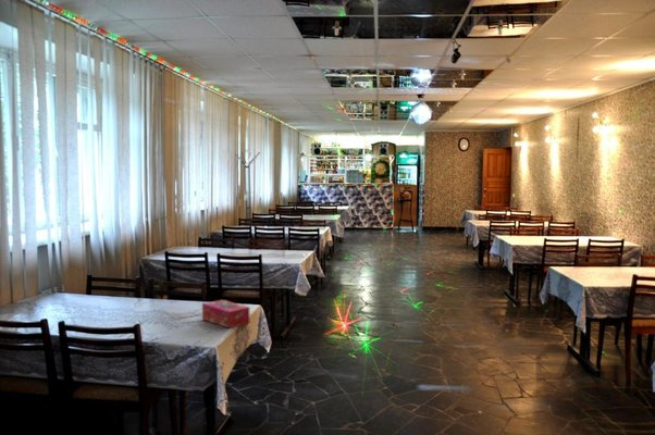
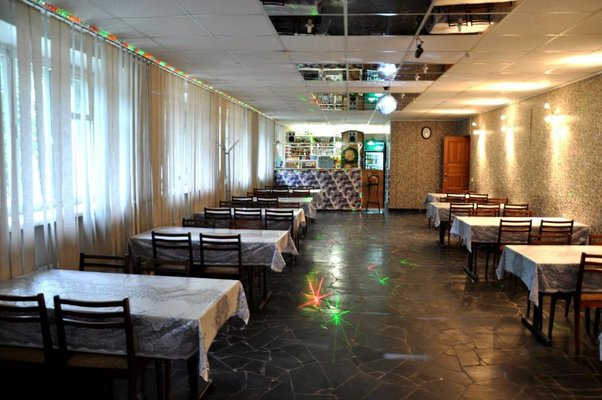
- tissue box (225, 313)
